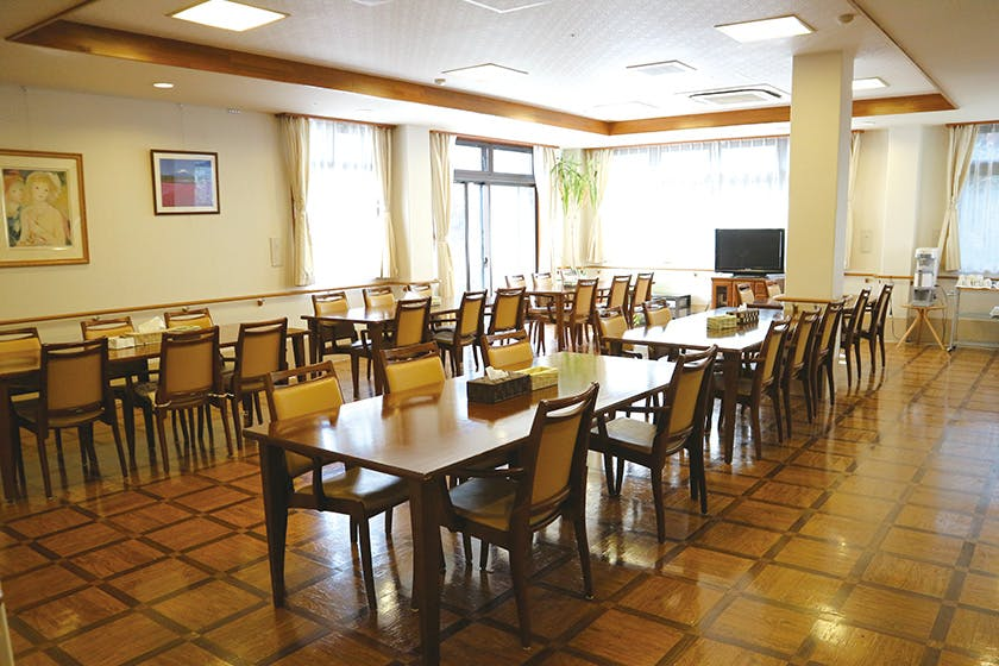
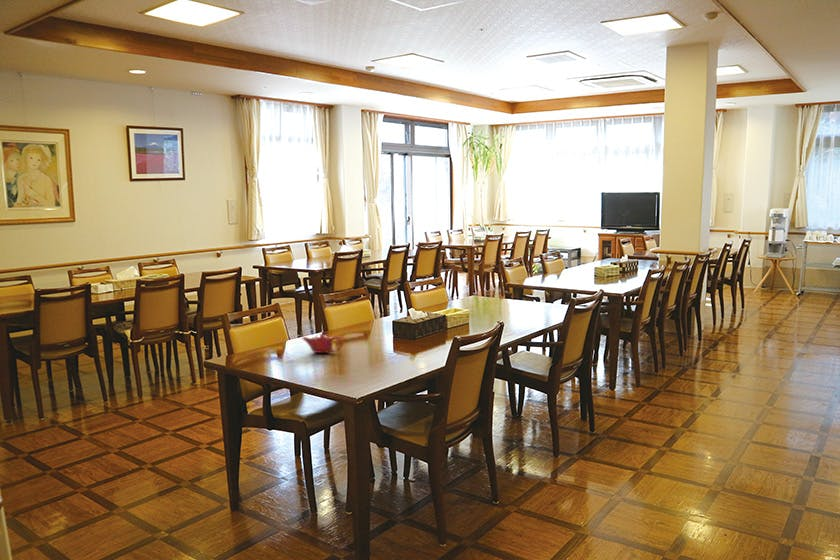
+ teapot (322, 343)
